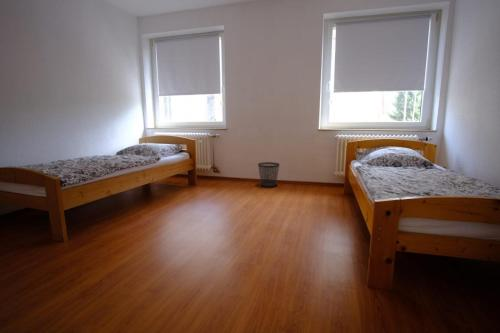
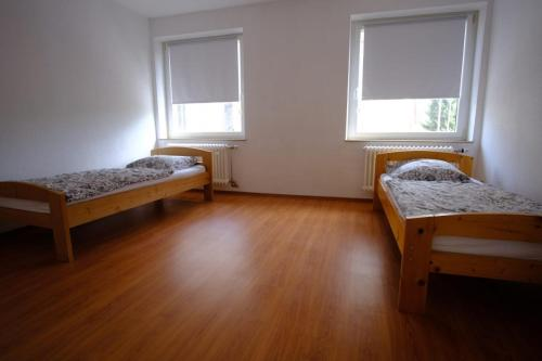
- wastebasket (268, 174)
